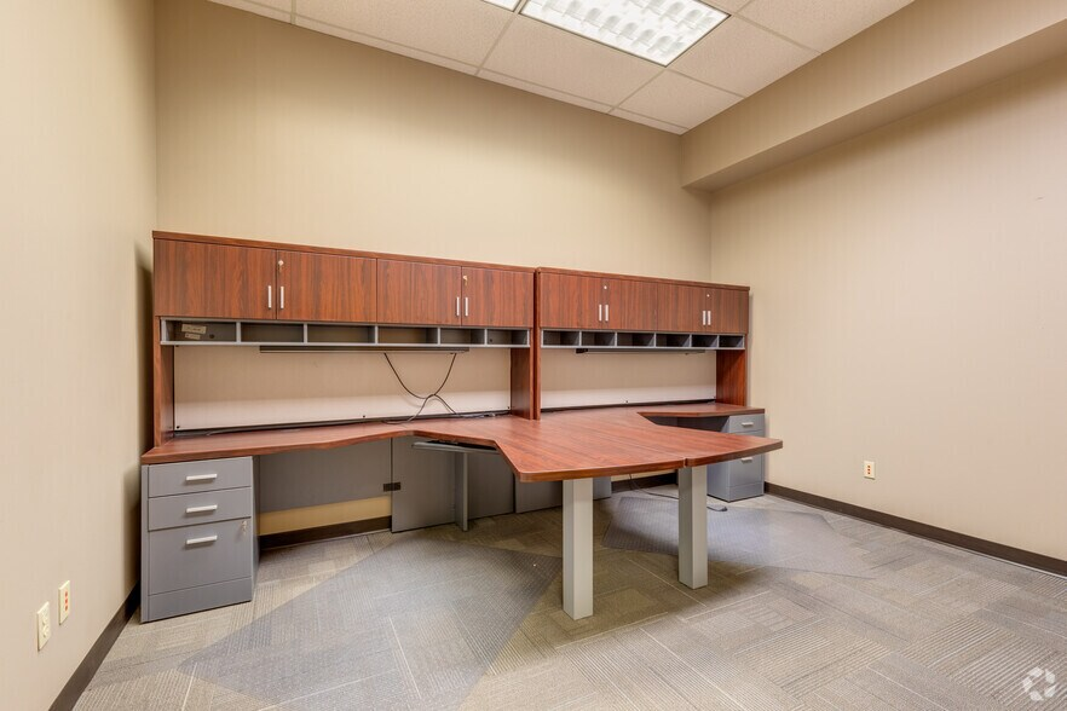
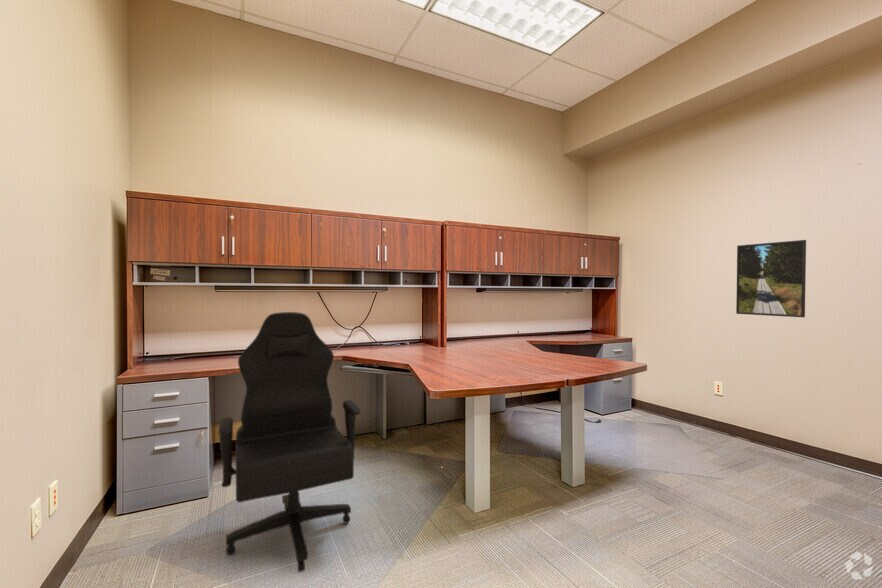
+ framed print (768, 279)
+ office chair (291, 426)
